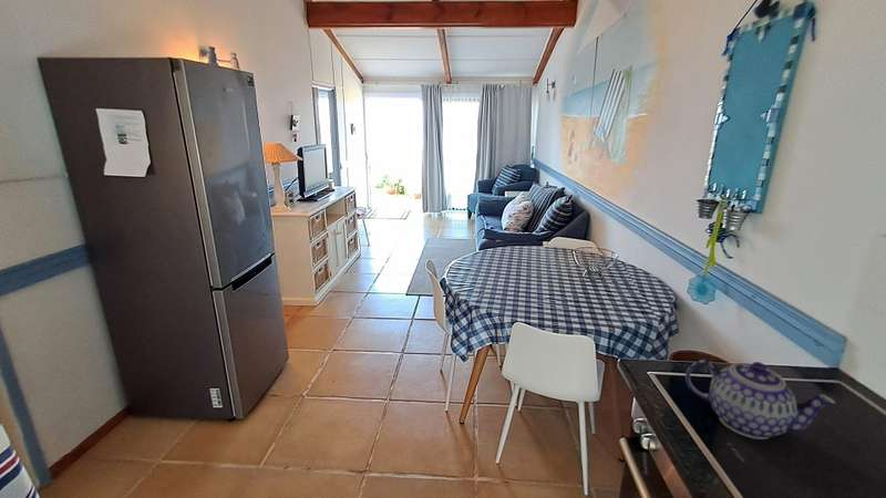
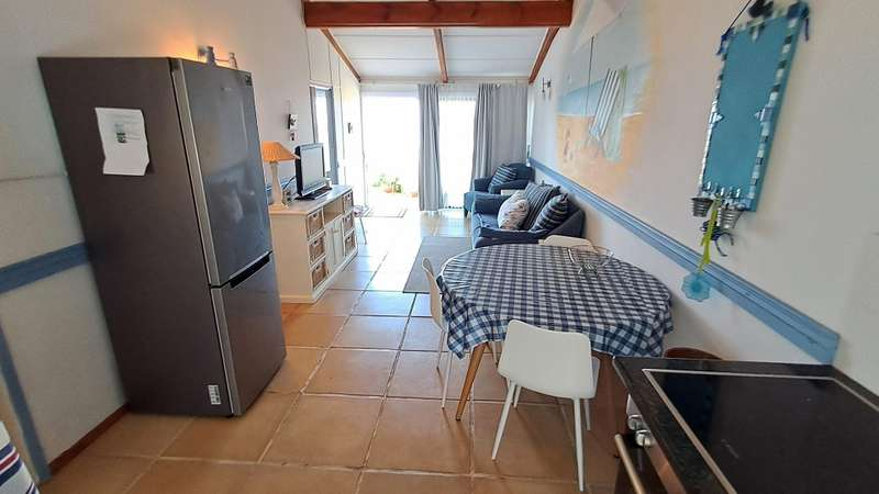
- teapot (752, 394)
